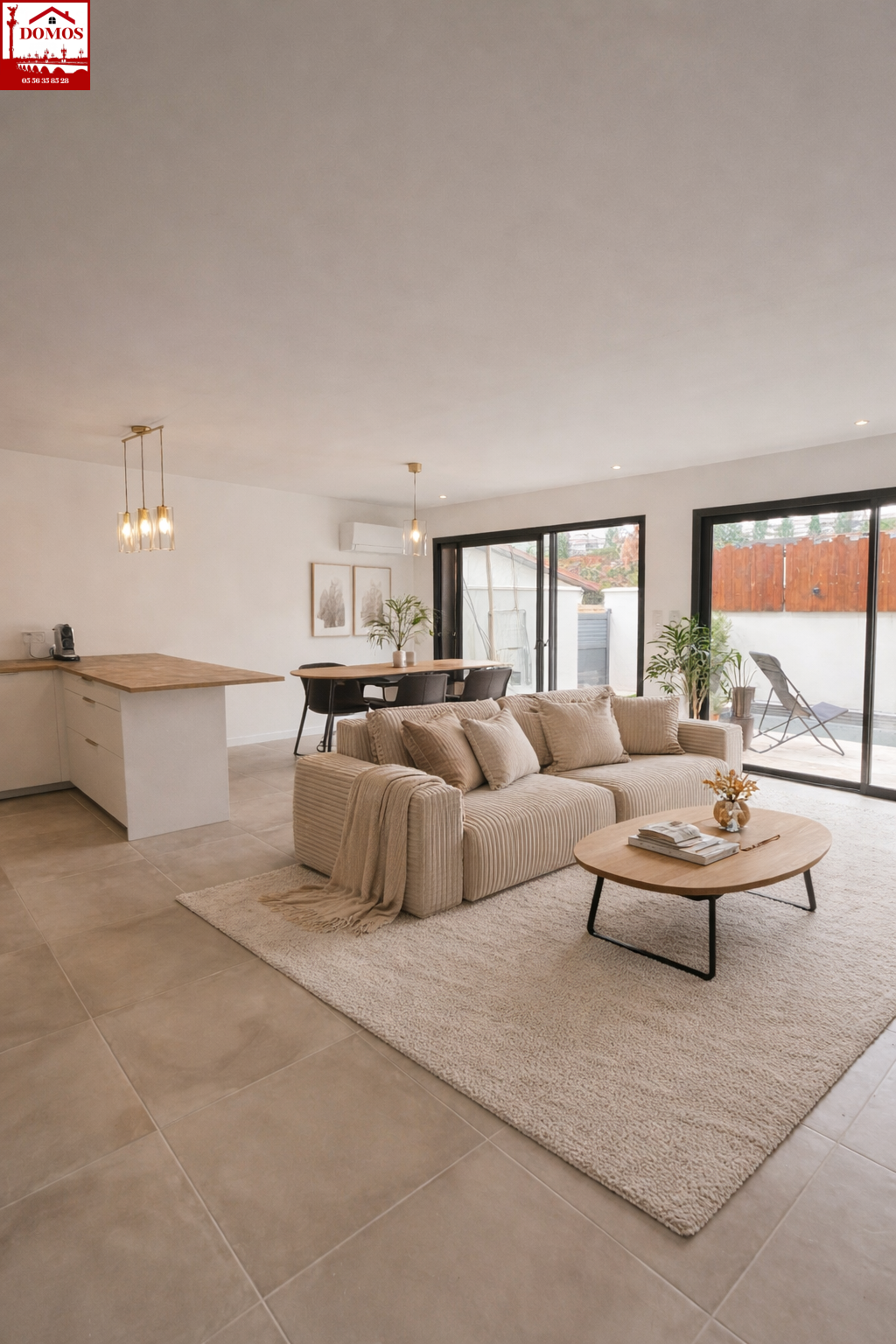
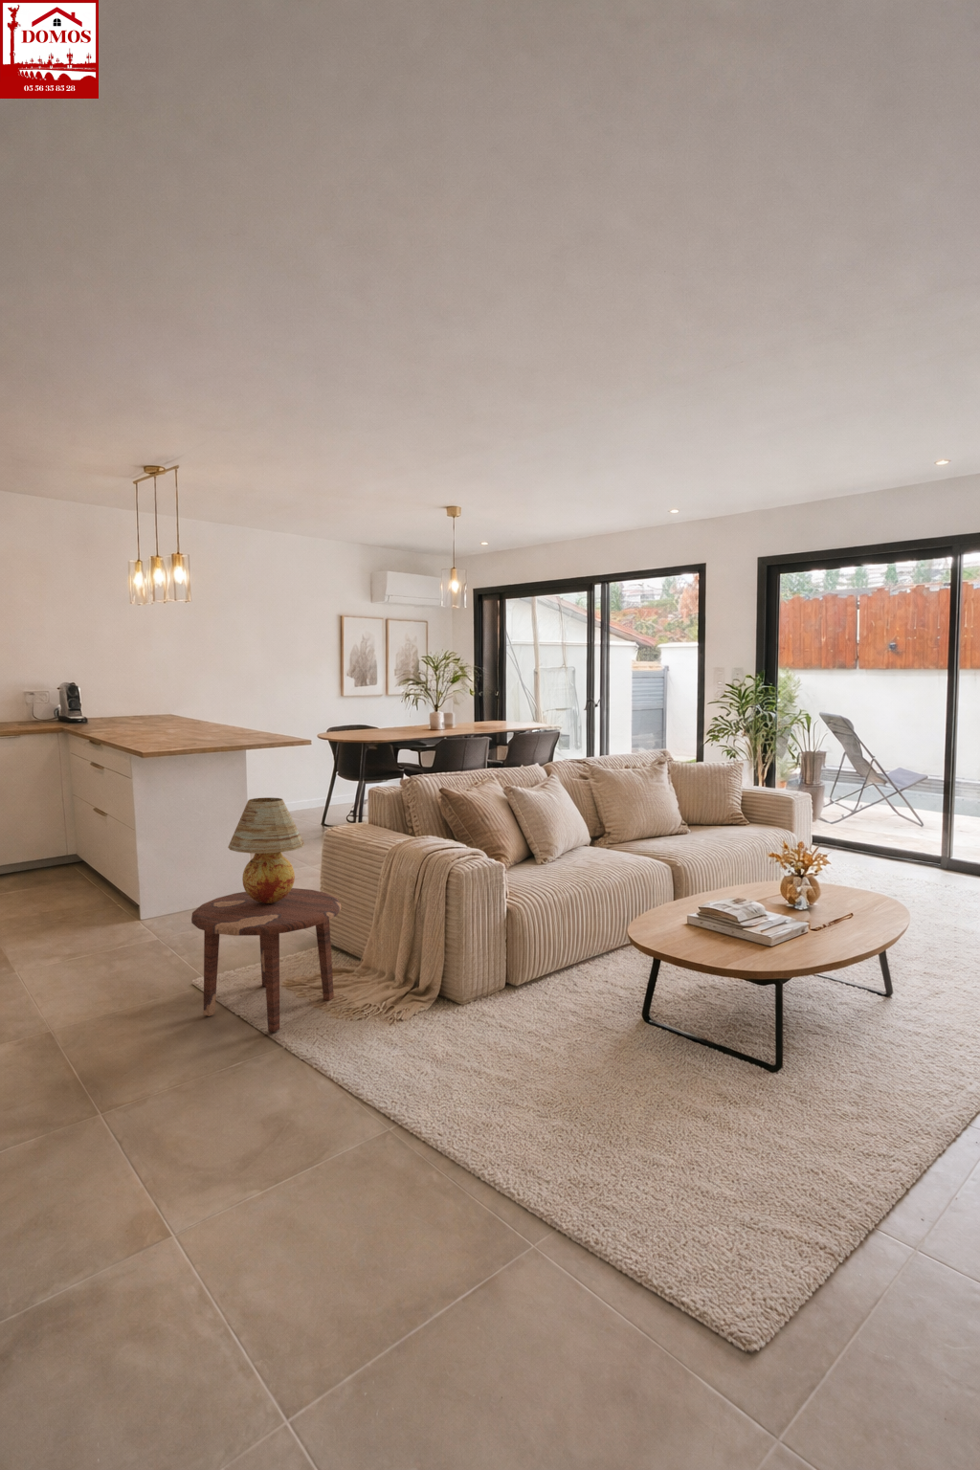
+ side table (269, 956)
+ table lamp (266, 851)
